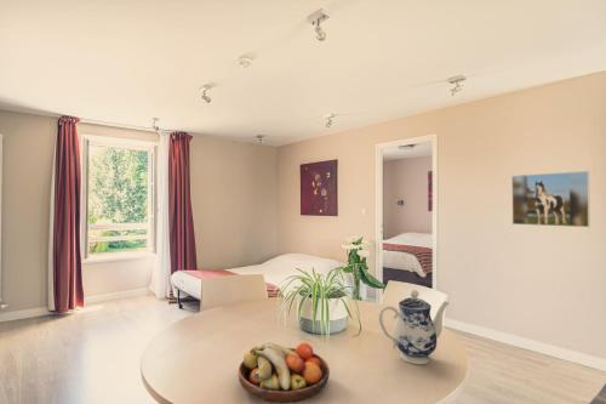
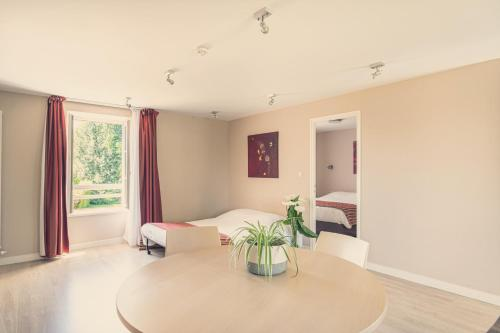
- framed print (548, 199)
- fruit bowl (284, 364)
- teapot (415, 323)
